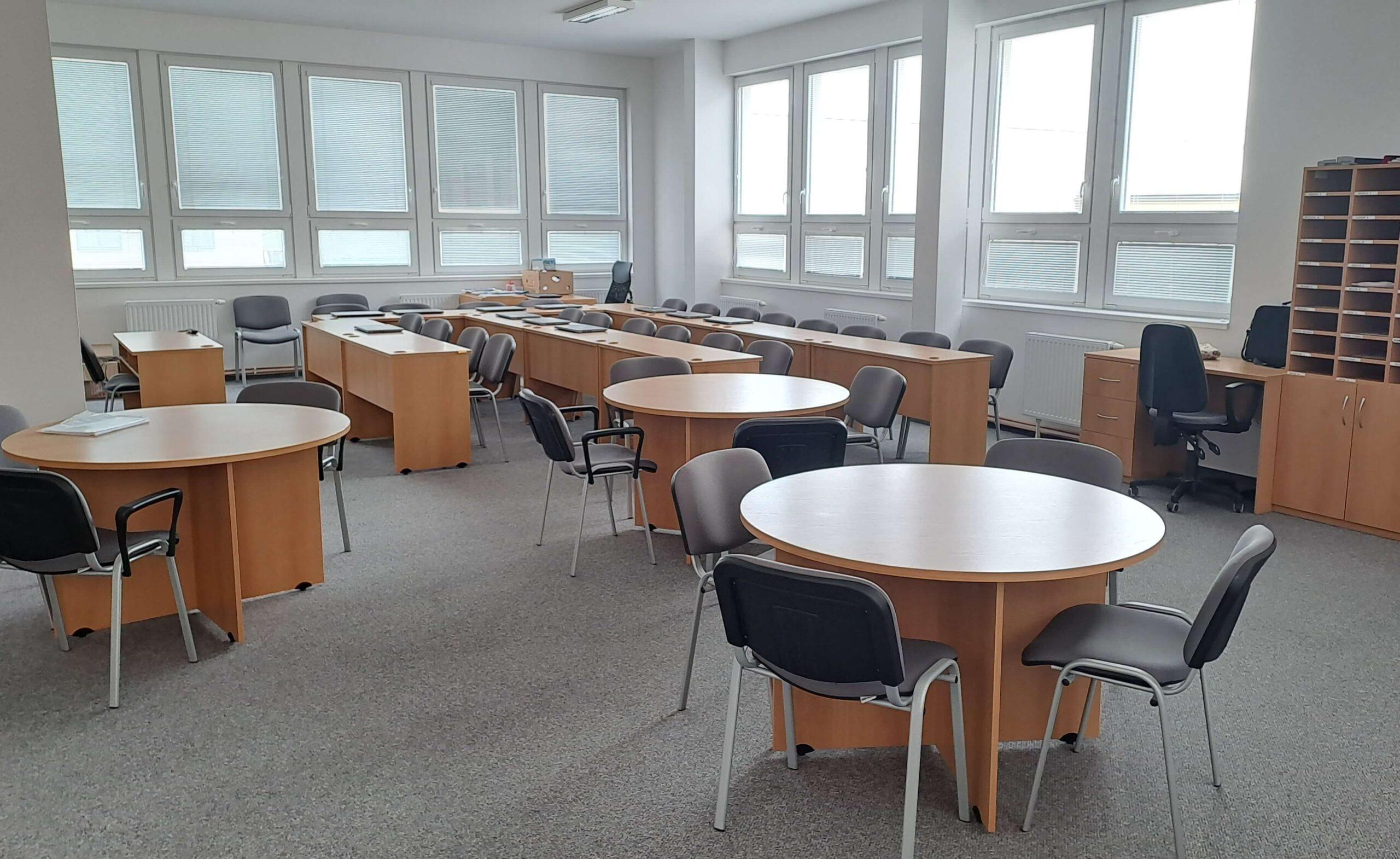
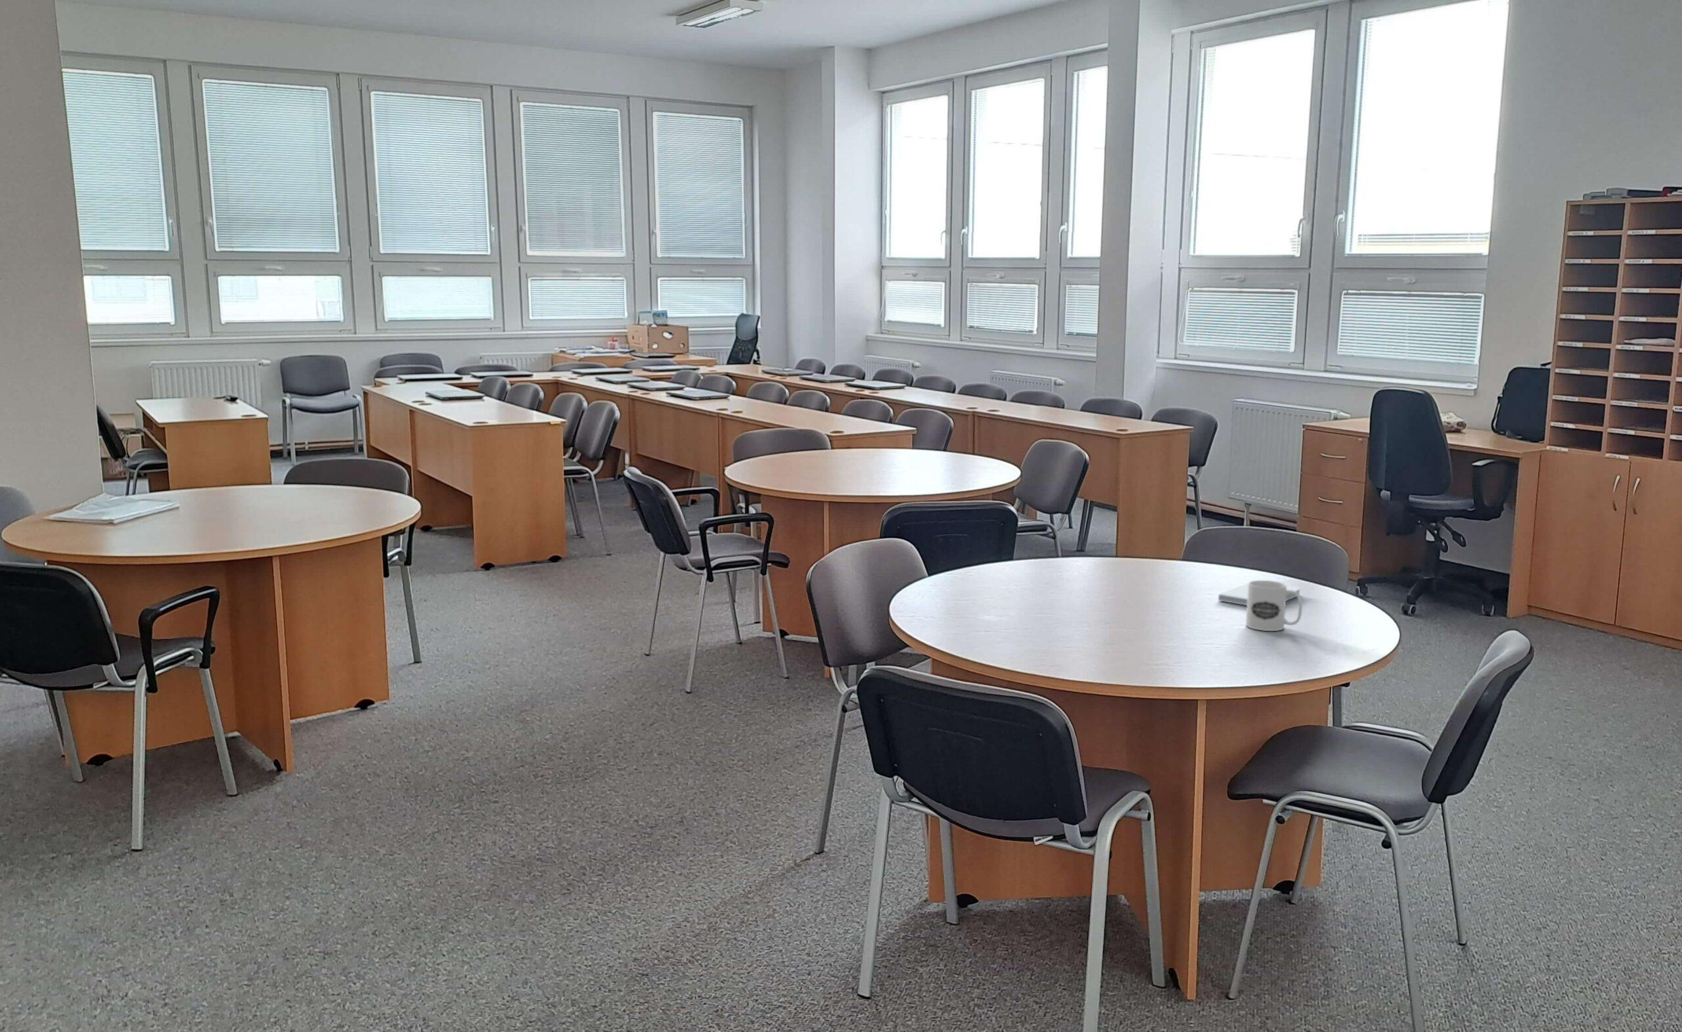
+ mug (1274, 606)
+ notepad (1247, 595)
